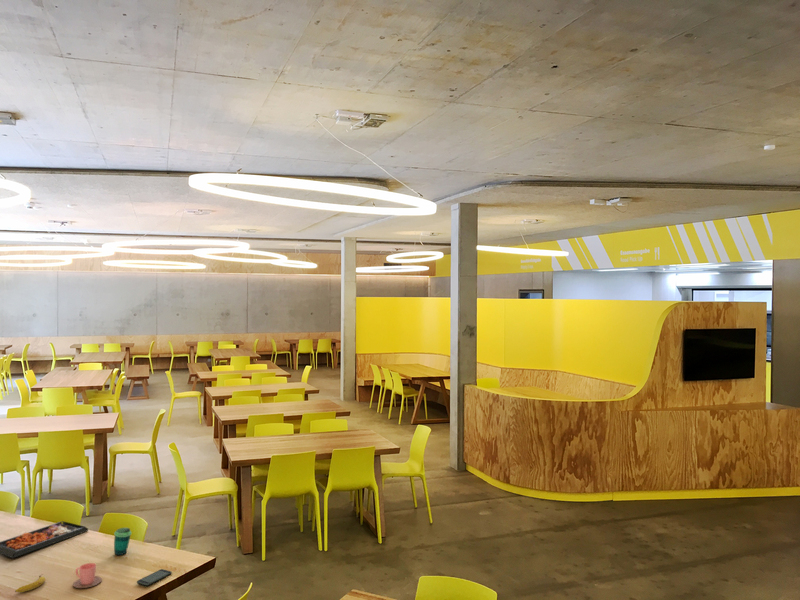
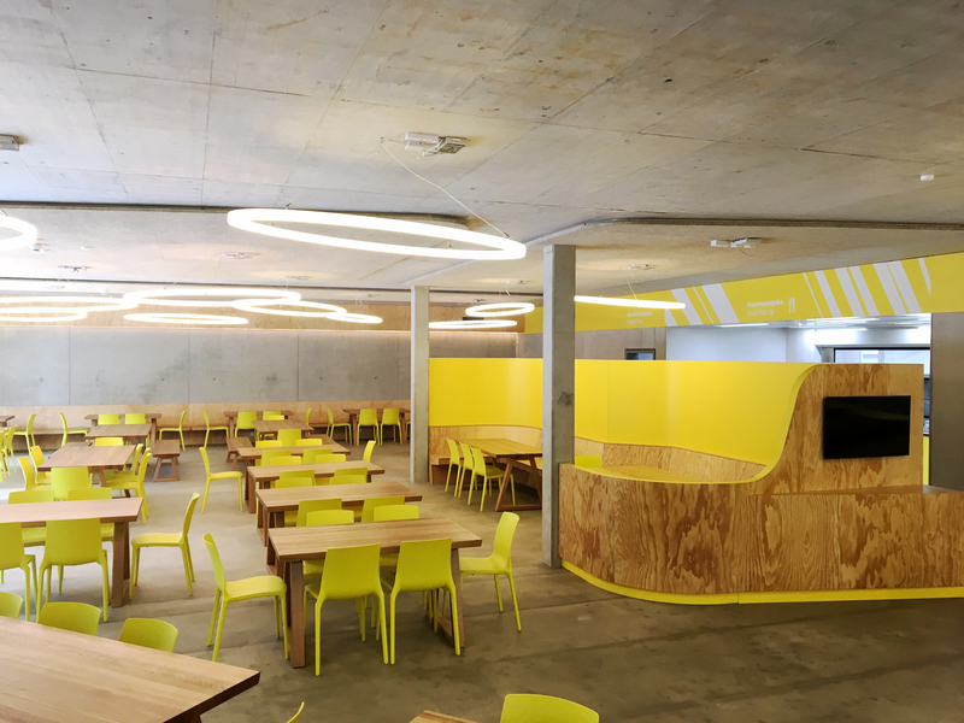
- cup (87, 574)
- cup (122, 541)
- smartphone (154, 577)
- food tray (39, 535)
- banana (31, 583)
